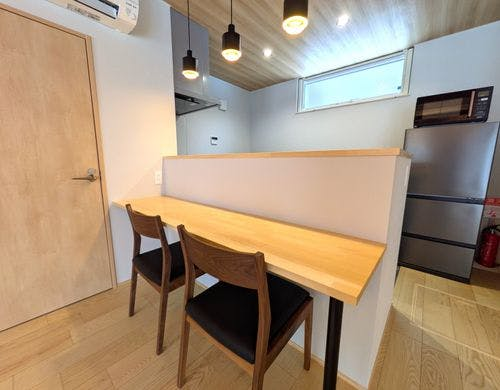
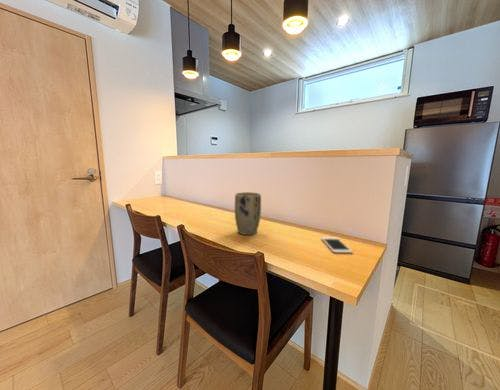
+ plant pot (247, 213)
+ cell phone (335, 244)
